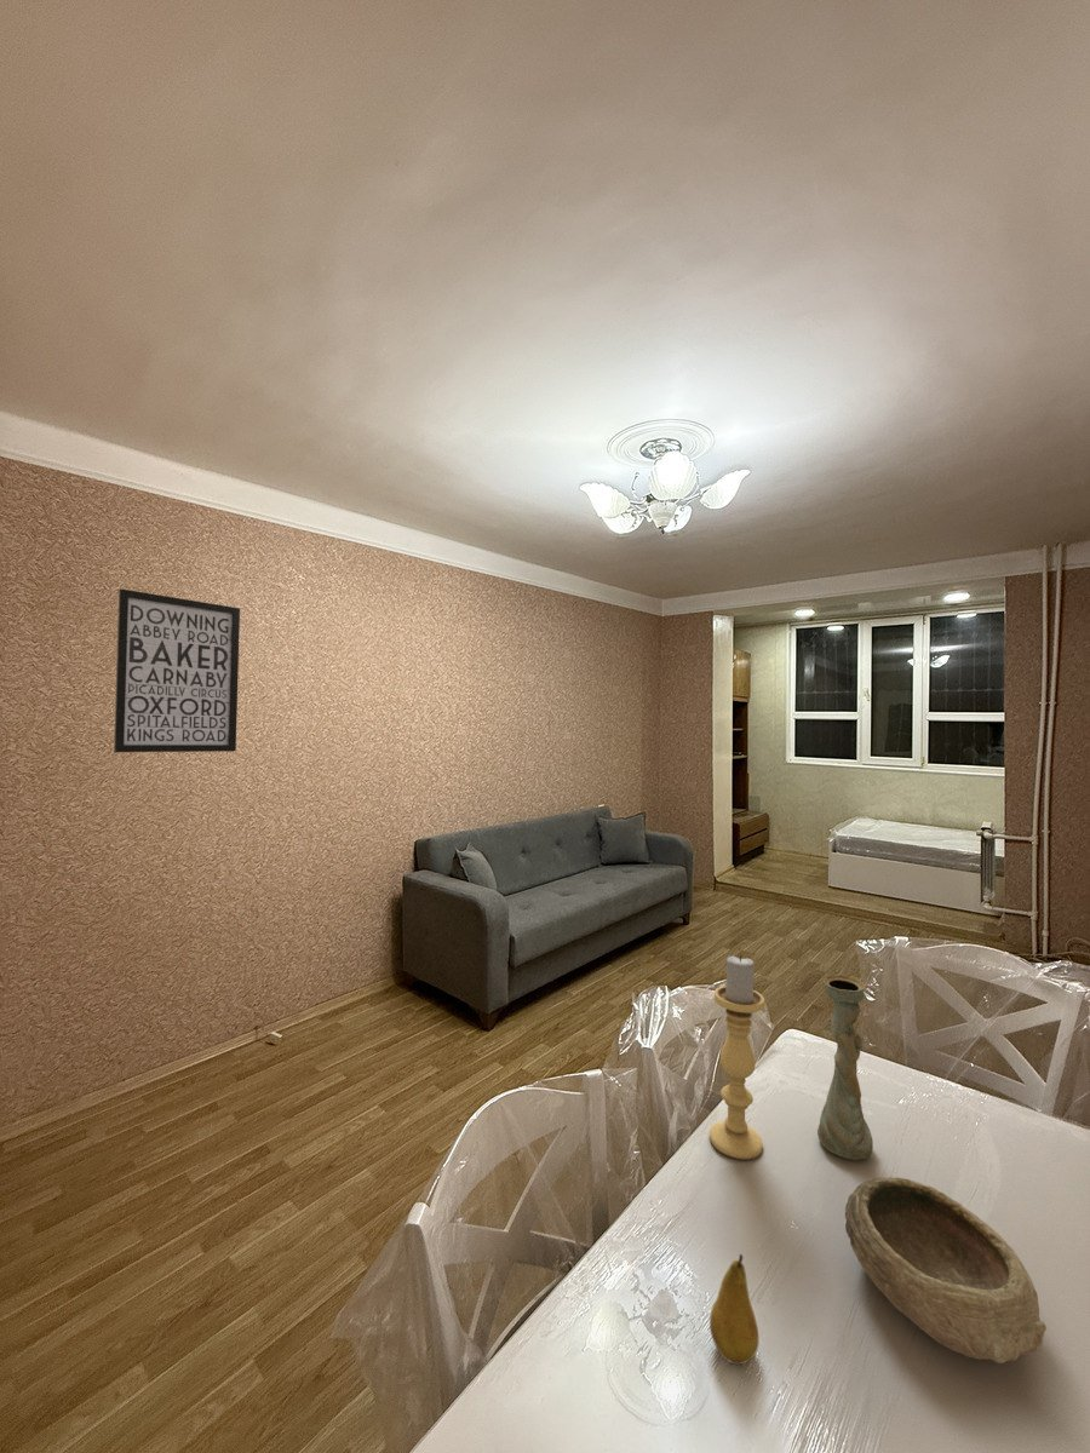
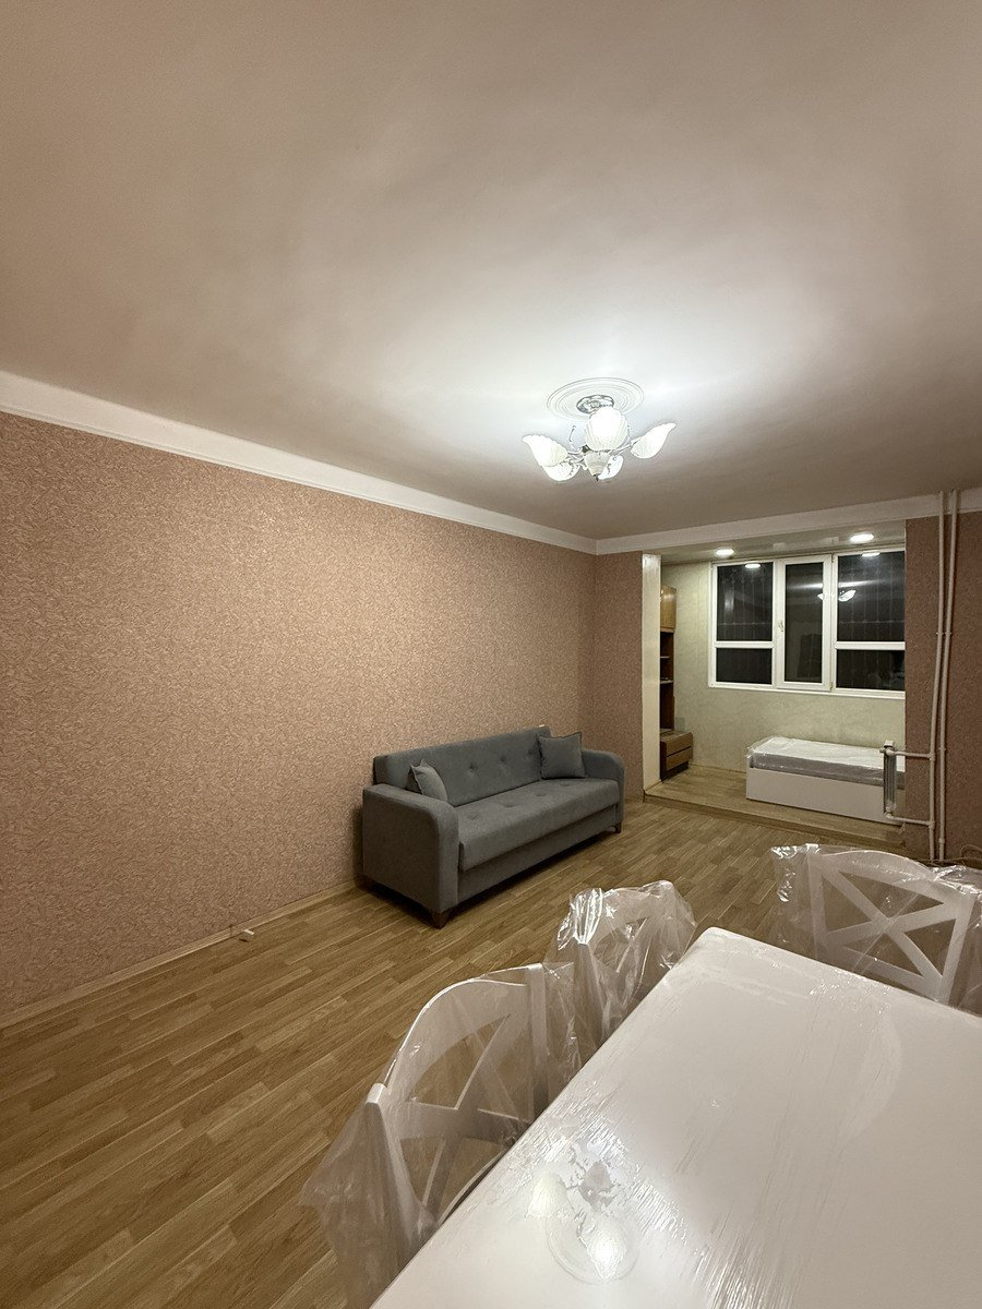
- vase (847, 1064)
- fruit (734, 1302)
- candle holder (738, 1047)
- bowl (937, 1263)
- wall art (180, 674)
